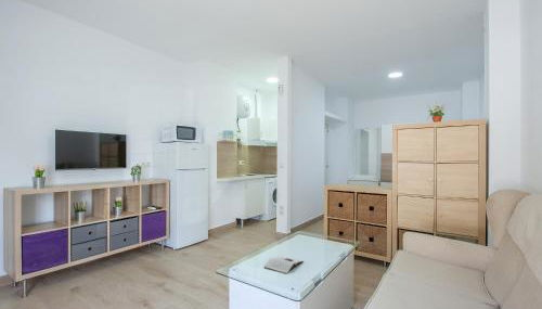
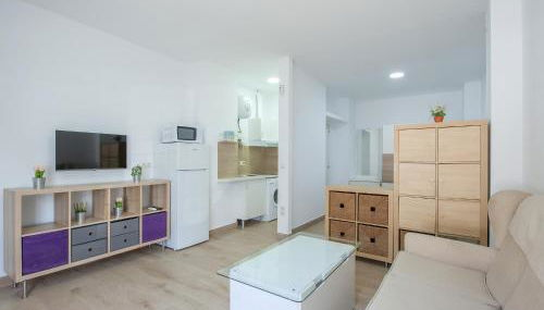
- magazine (284, 261)
